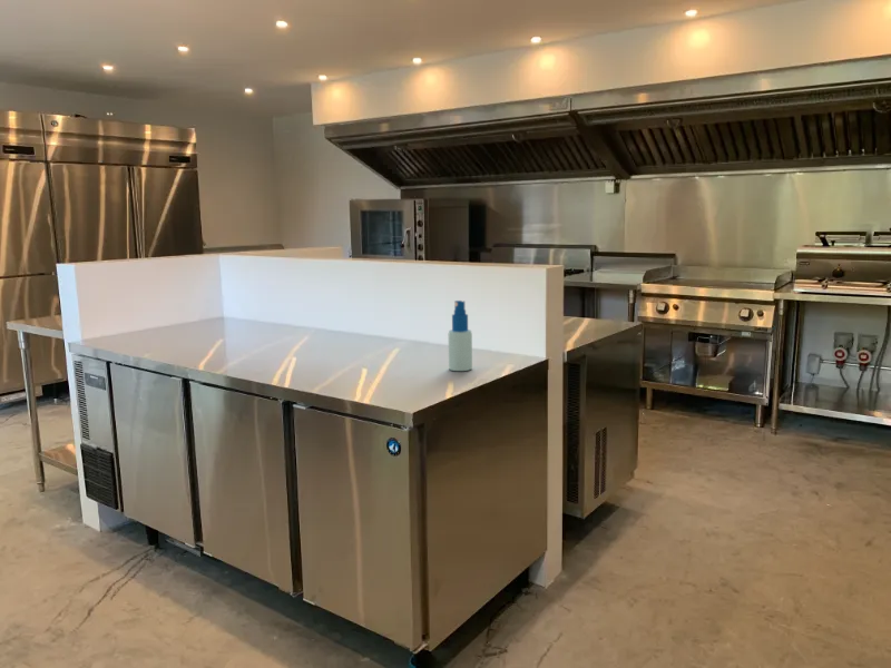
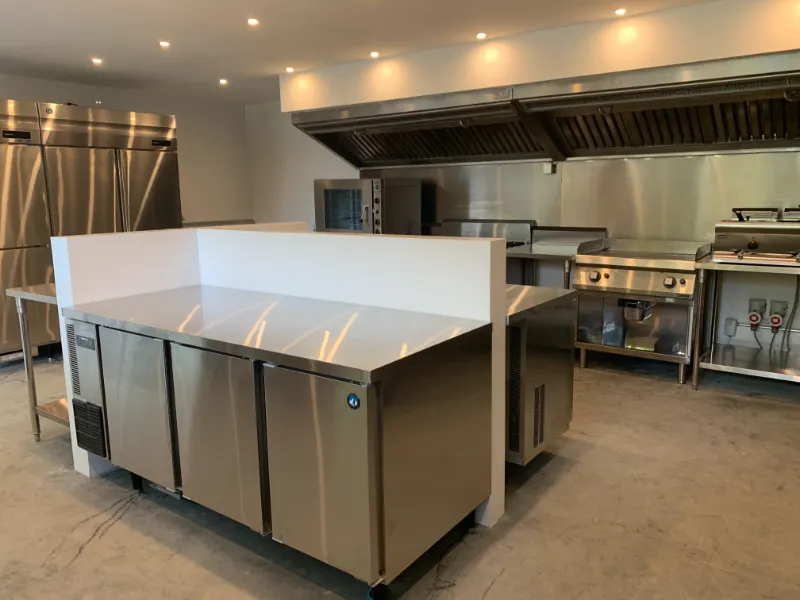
- spray bottle (460, 334)
